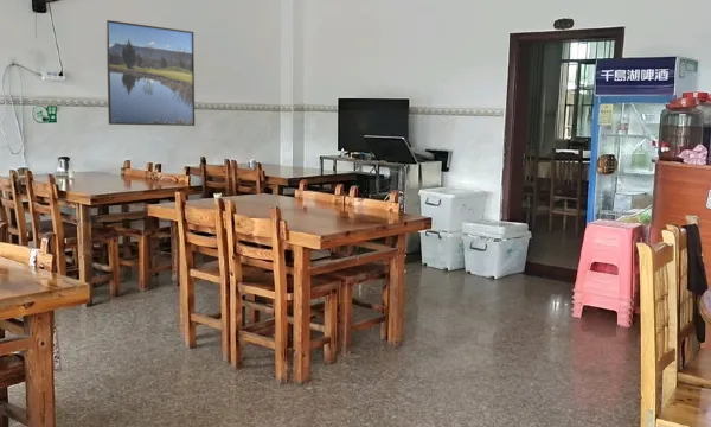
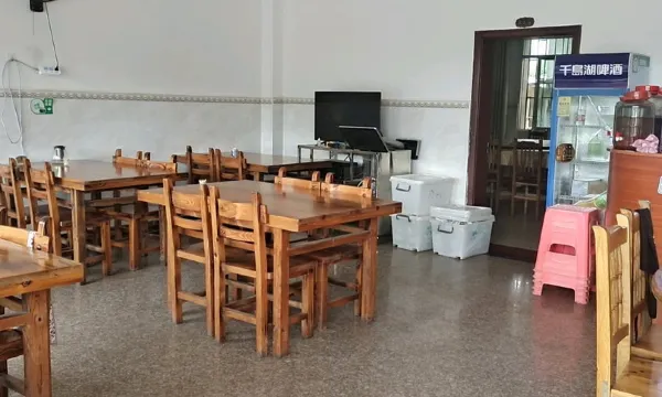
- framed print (153, 76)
